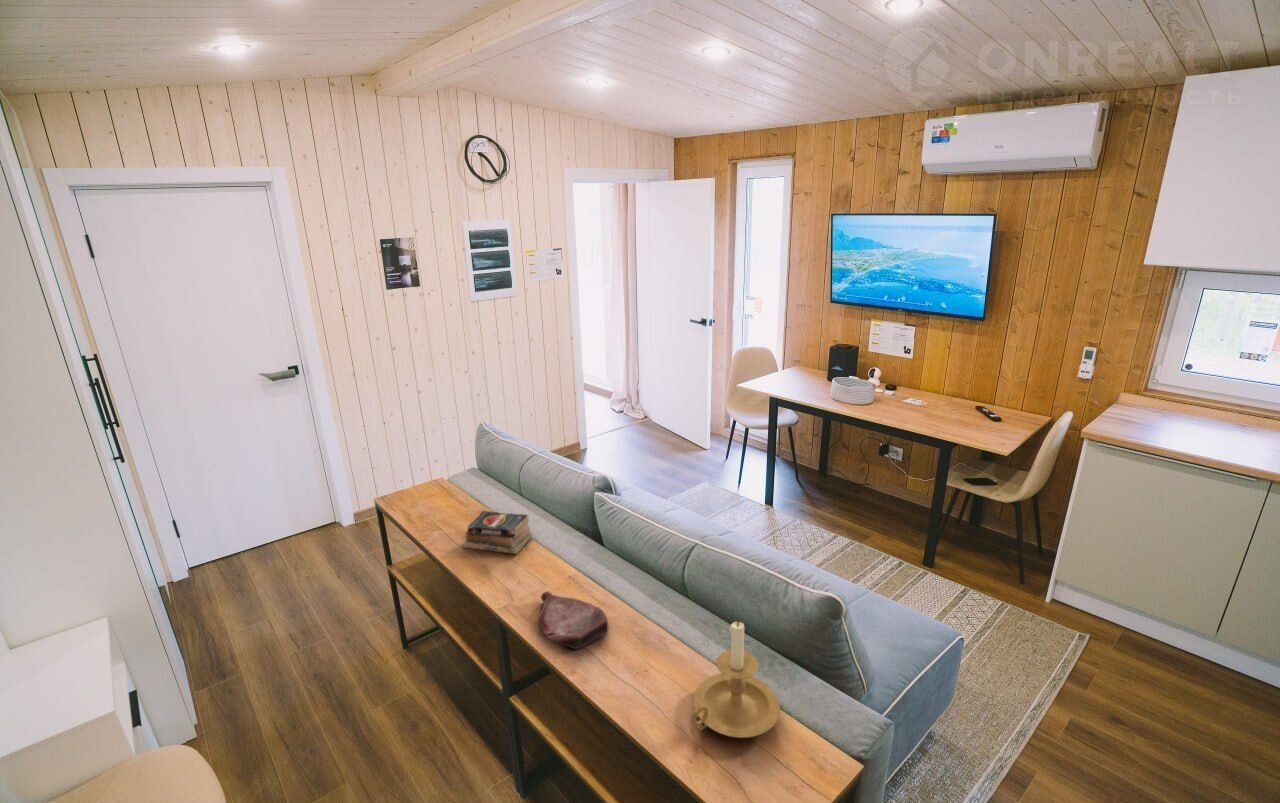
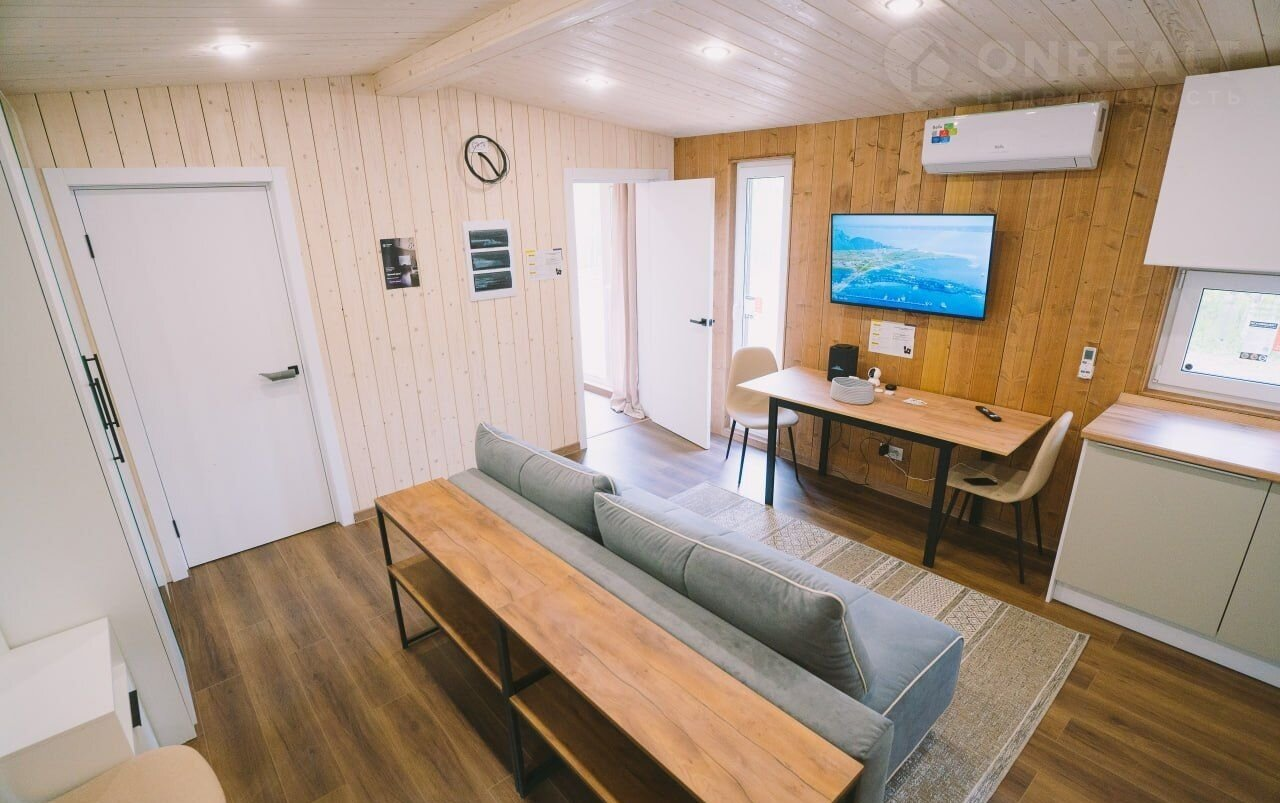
- candle holder (736, 667)
- books (497, 531)
- bottle (567, 615)
